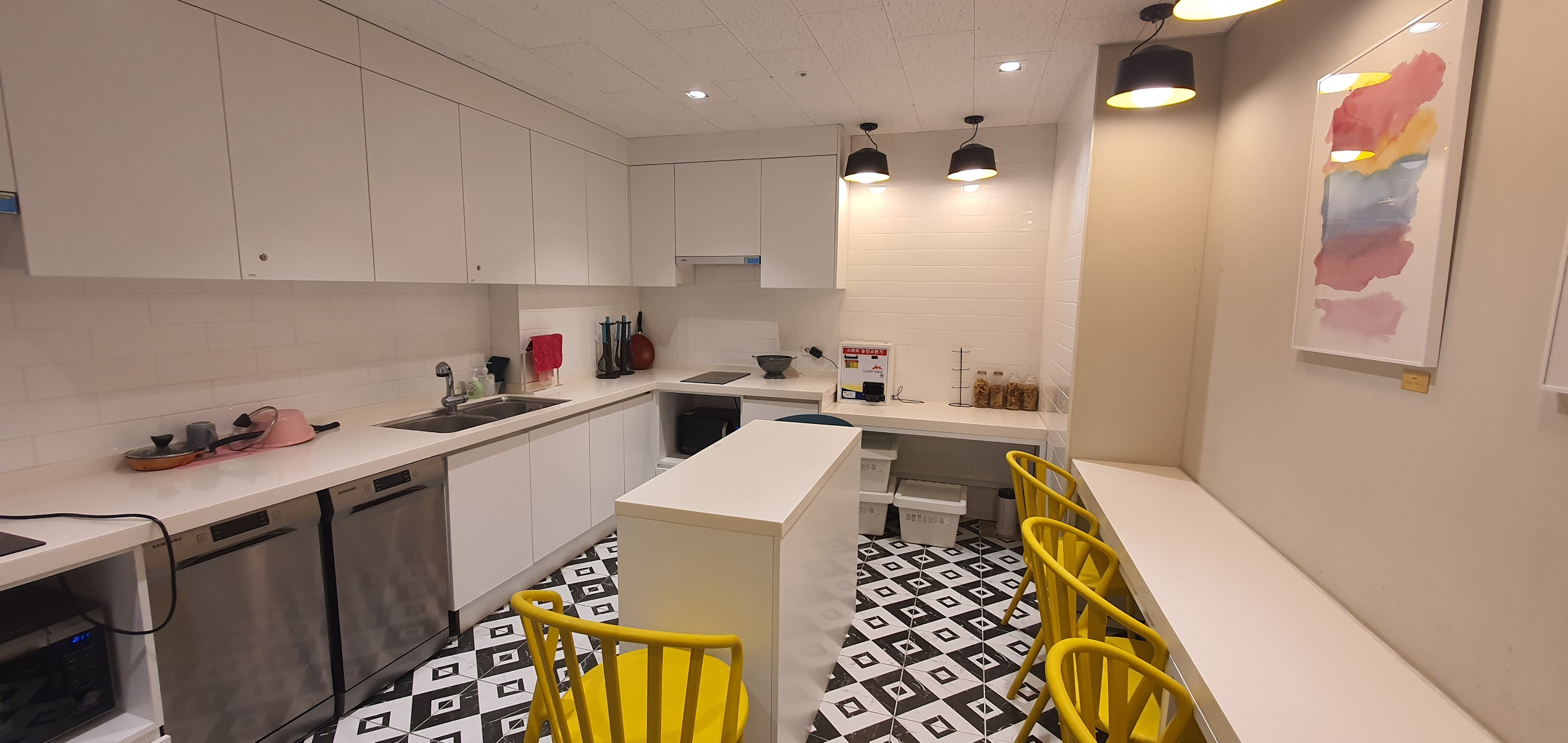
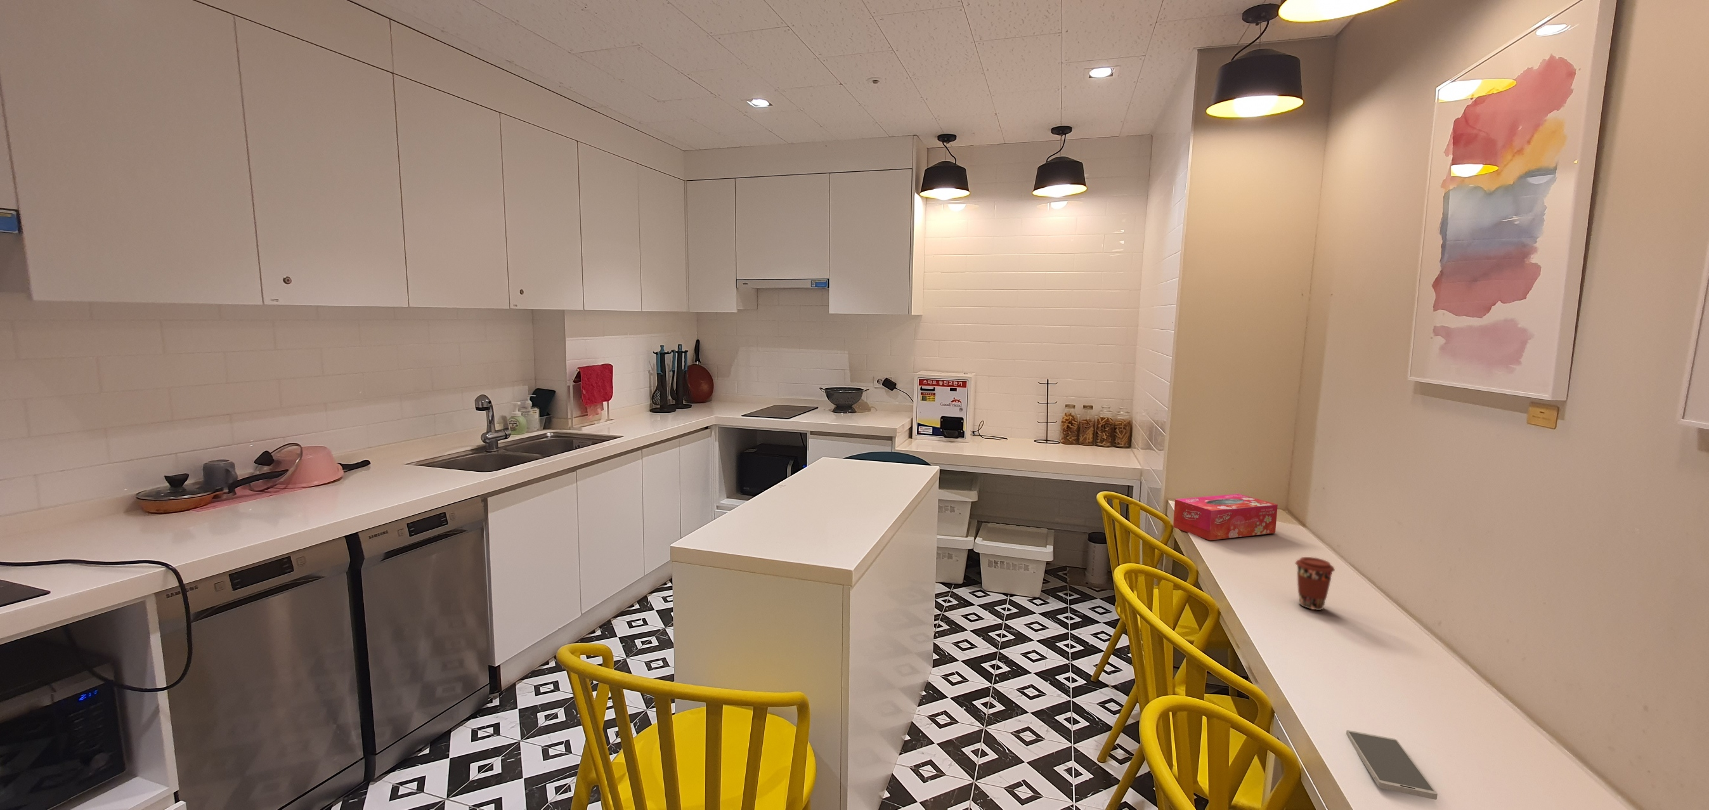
+ coffee cup (1312, 583)
+ tissue box (1224, 516)
+ smartphone (1389, 762)
